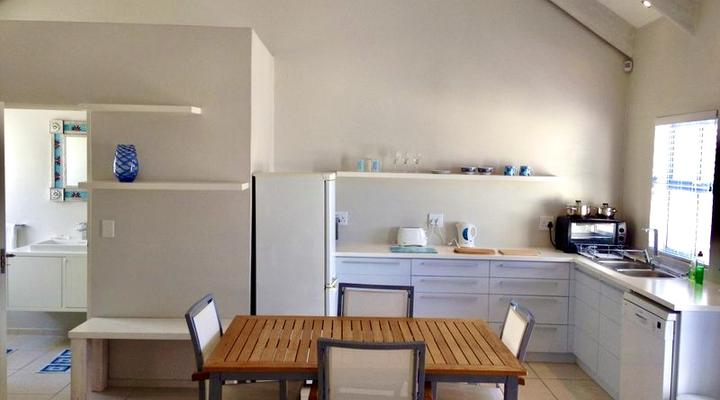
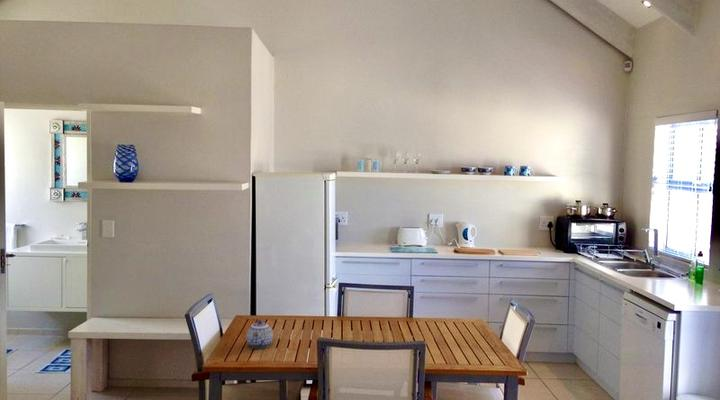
+ teapot (259, 333)
